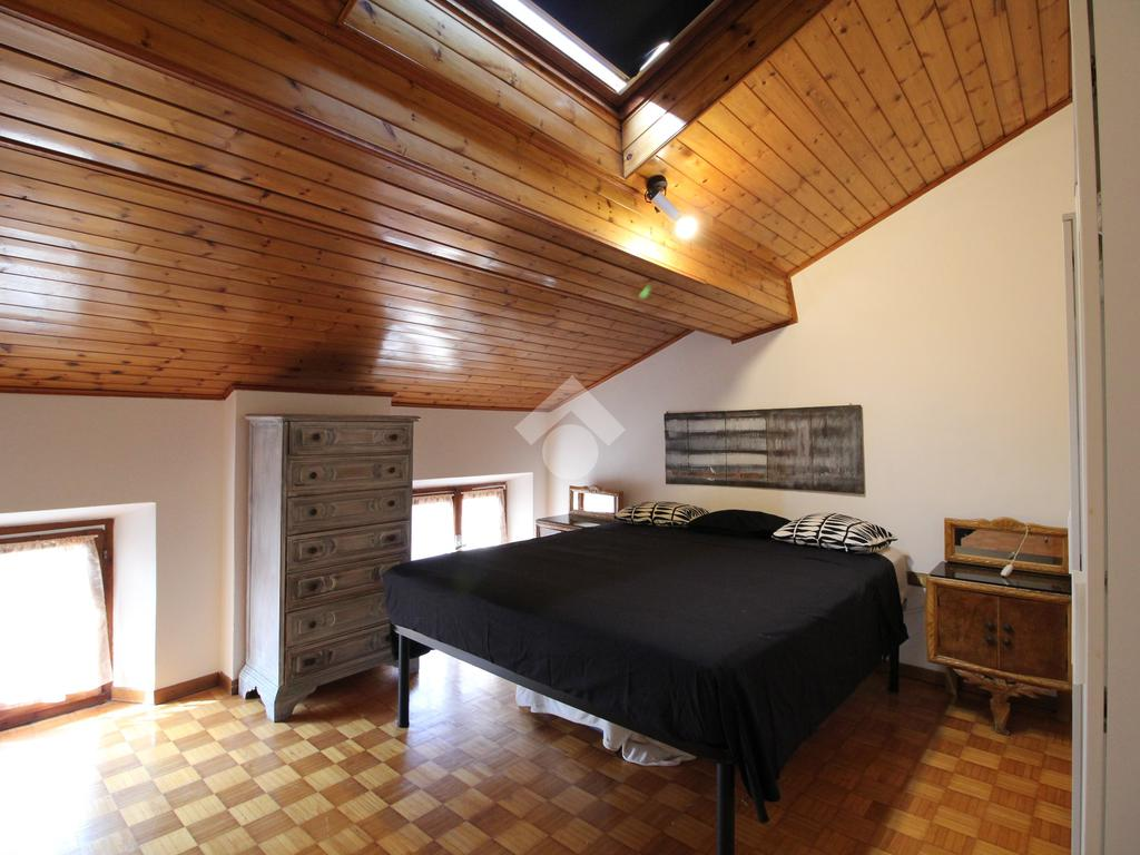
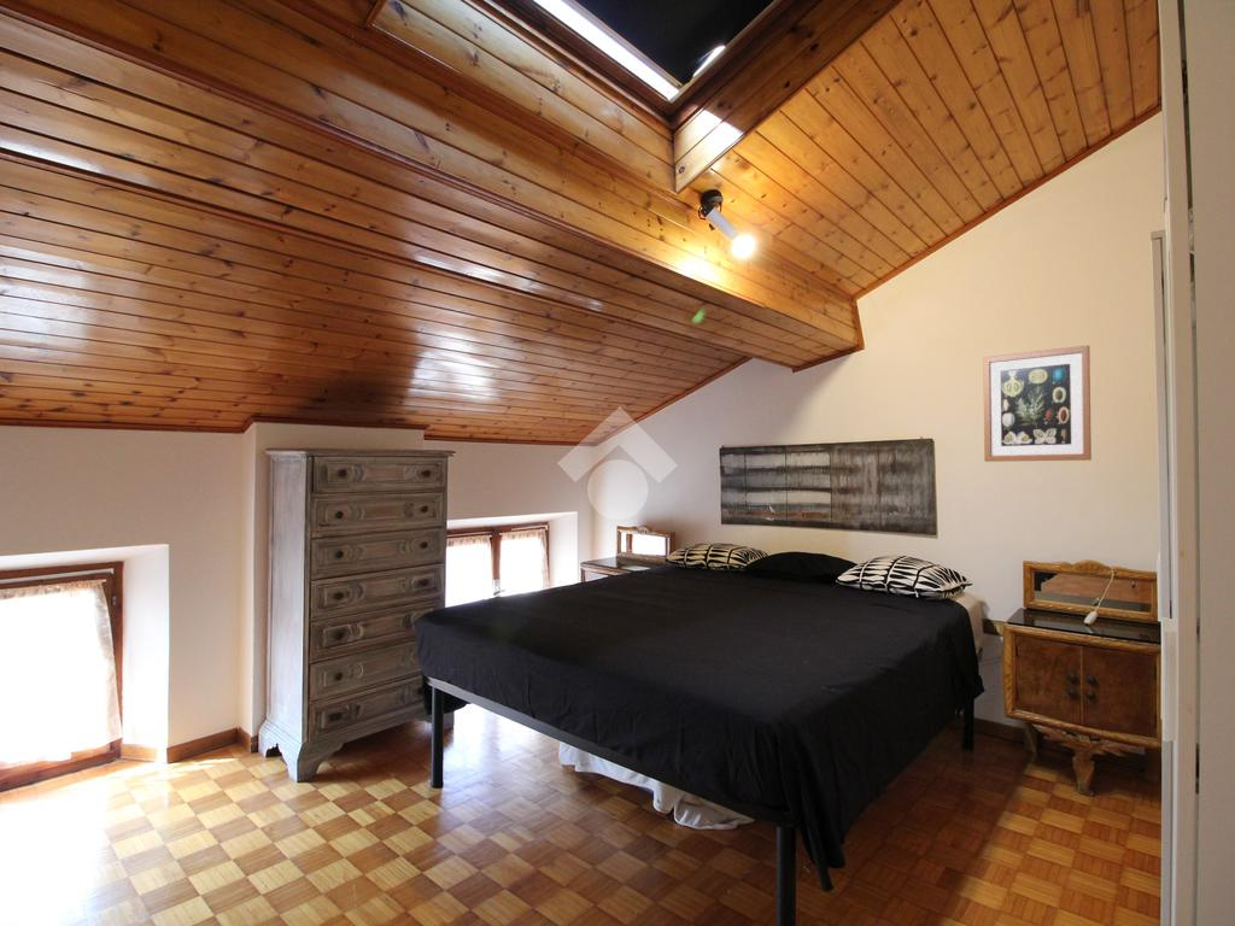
+ wall art (1034, 405)
